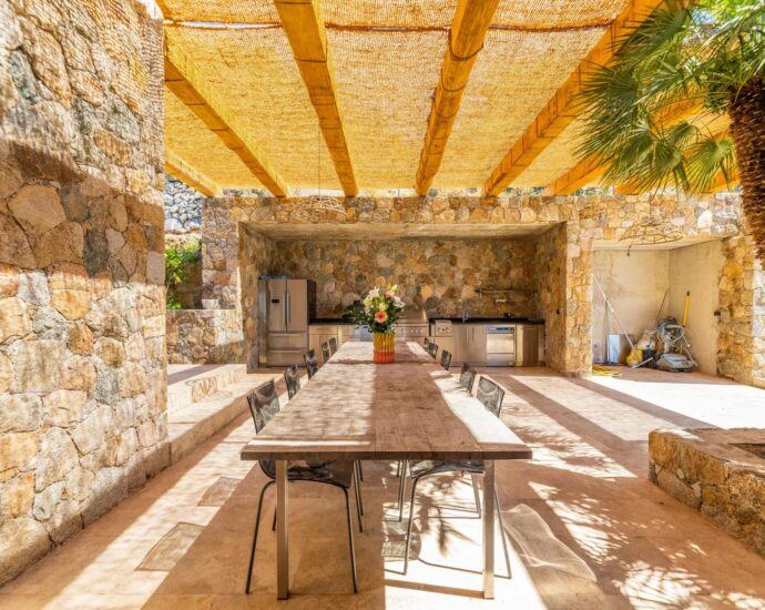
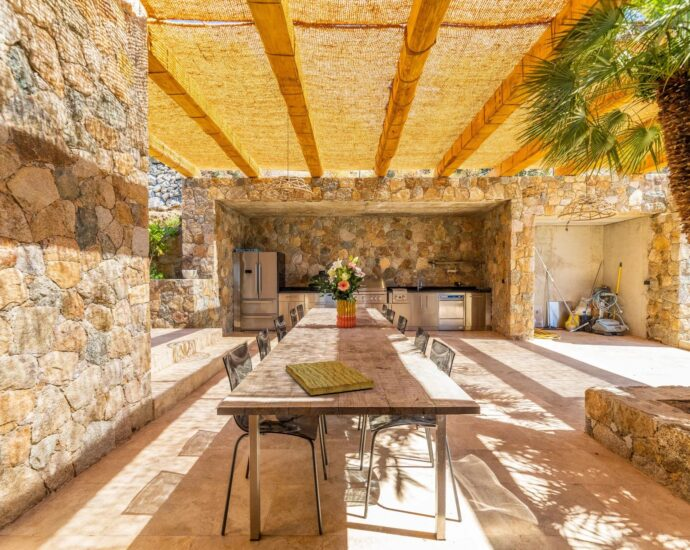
+ cutting board (326, 374)
